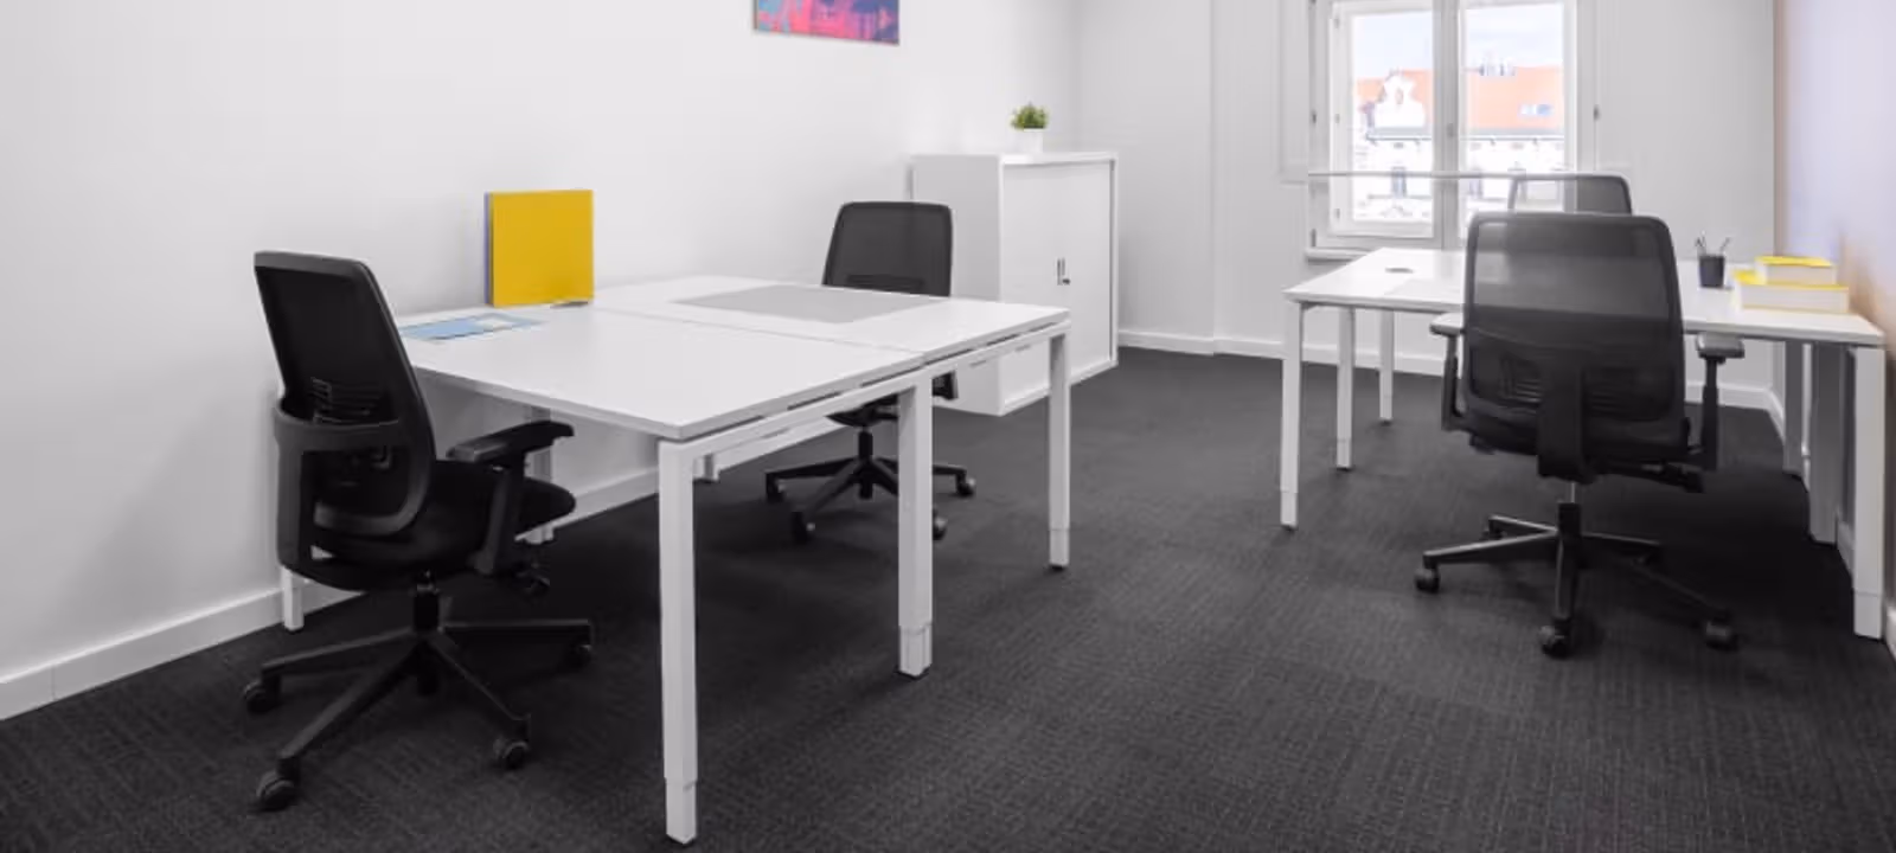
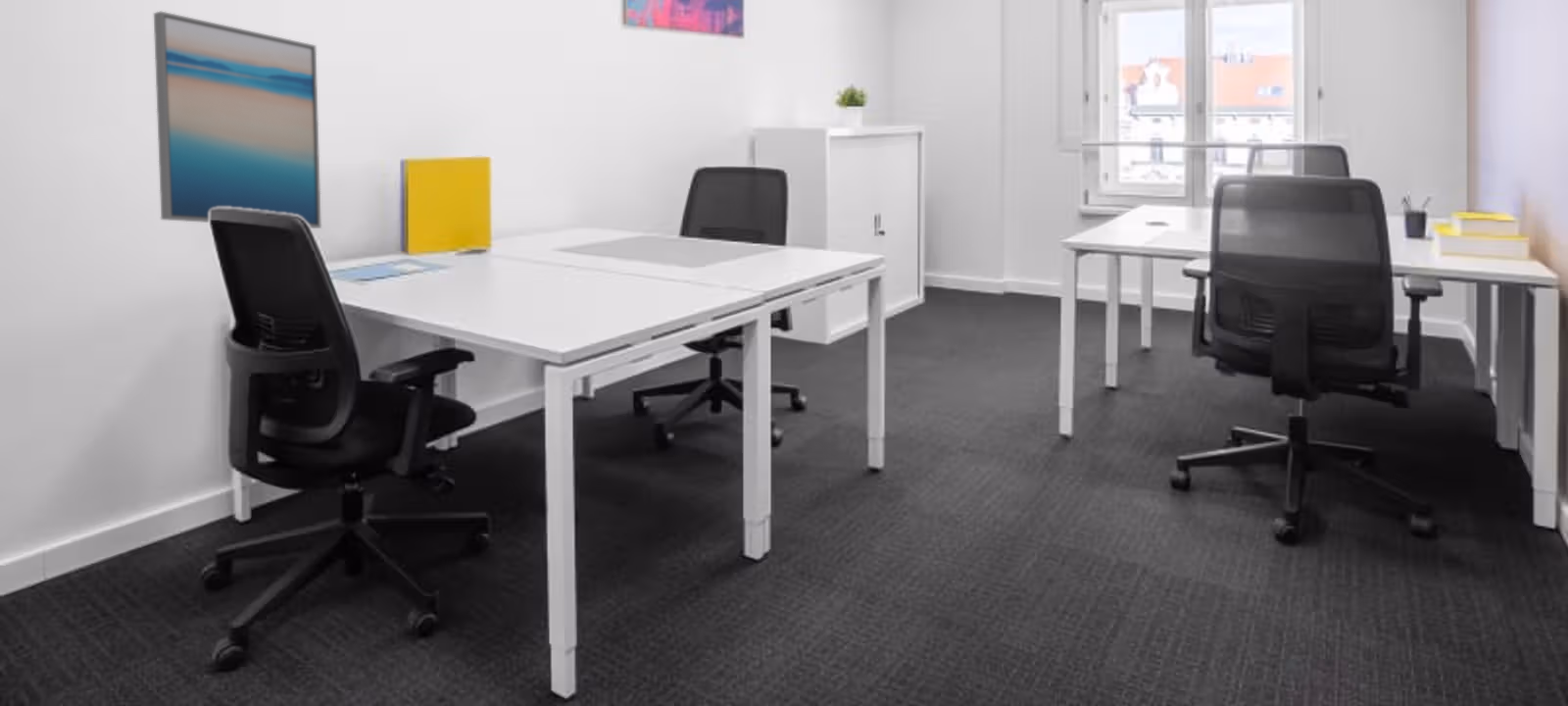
+ wall art (242, 127)
